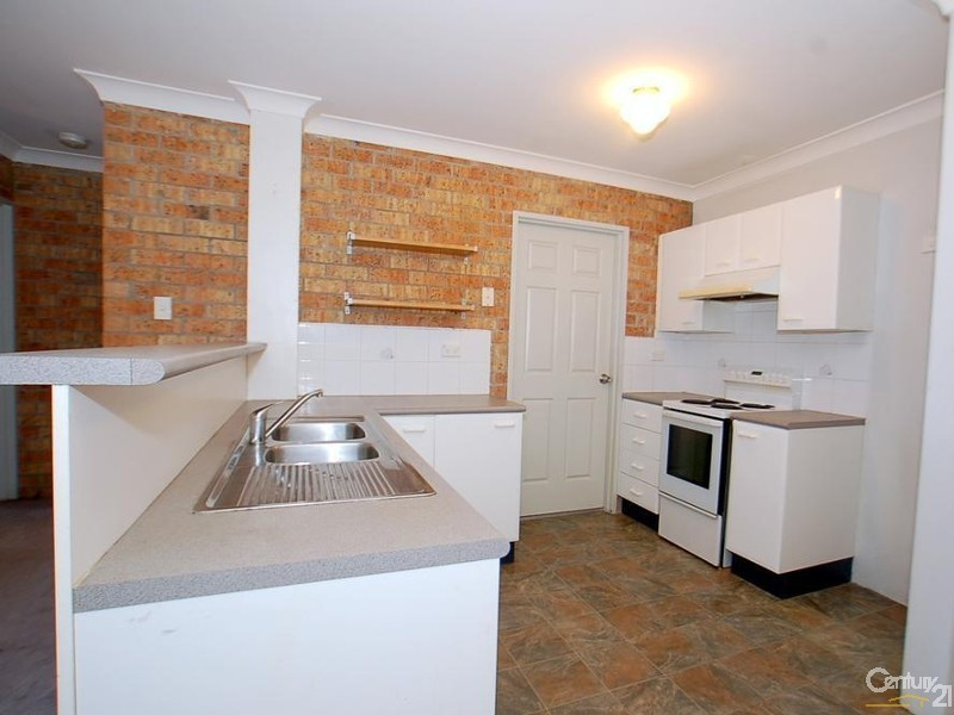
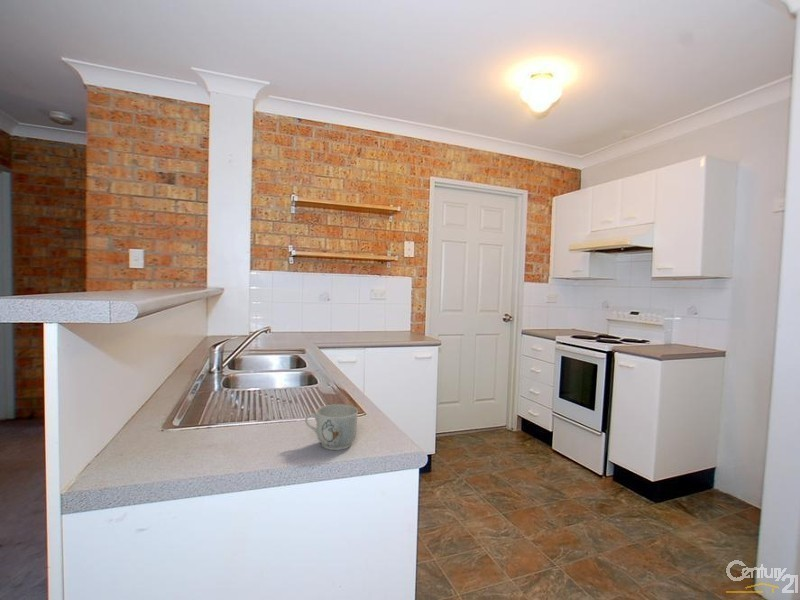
+ mug (331, 427)
